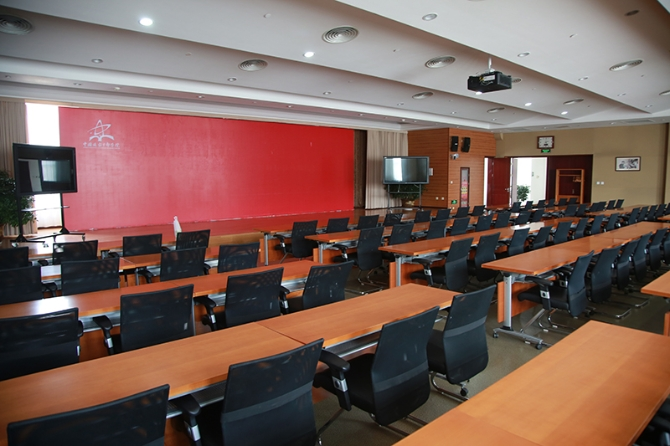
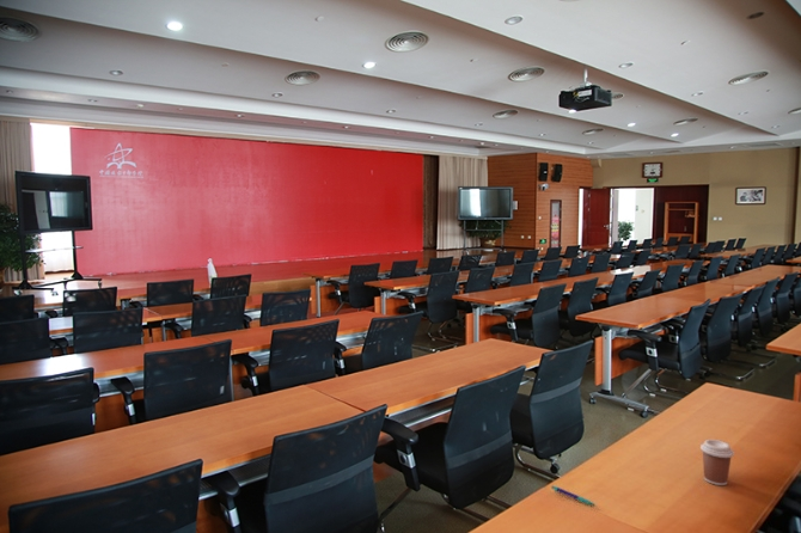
+ pen (573, 495)
+ coffee cup (716, 461)
